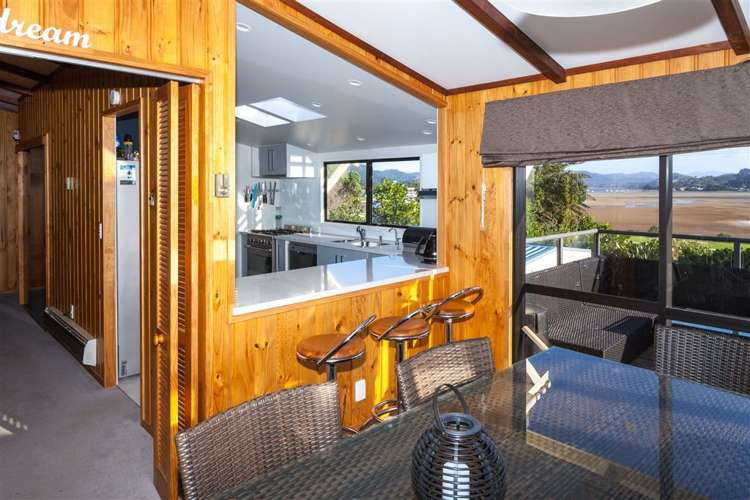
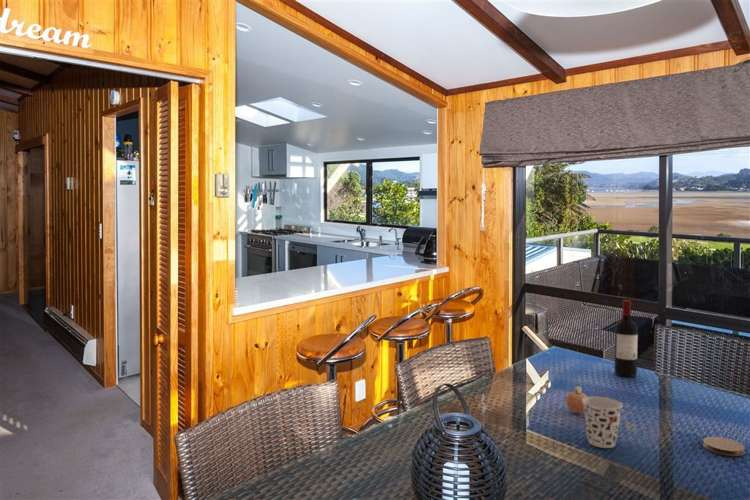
+ fruit (577, 400)
+ coaster (723, 446)
+ cup (601, 422)
+ wine bottle (626, 337)
